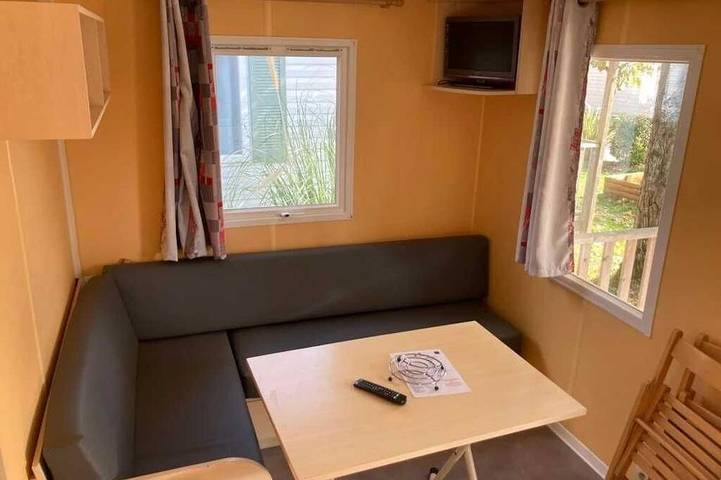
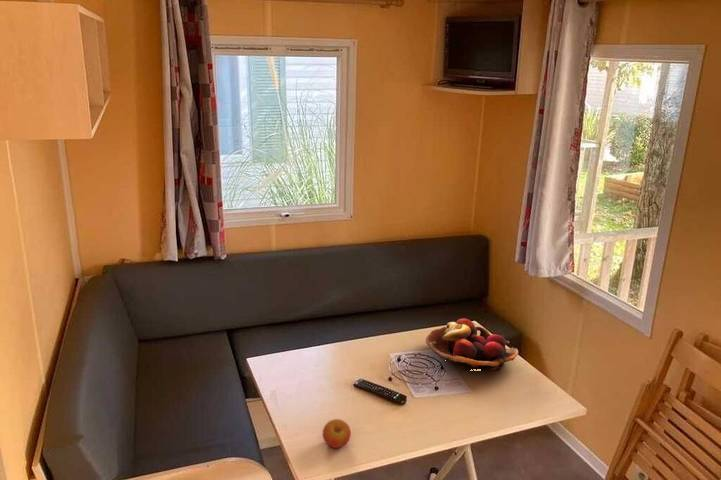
+ fruit basket (468, 343)
+ apple (336, 433)
